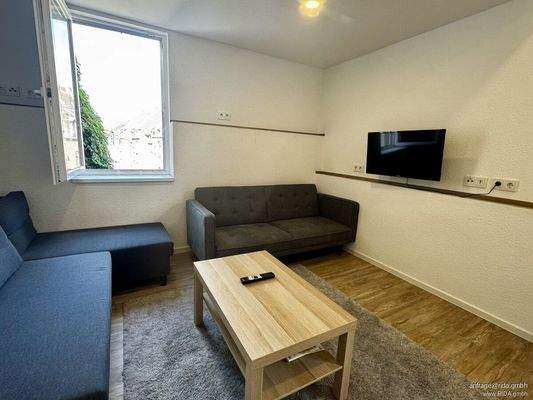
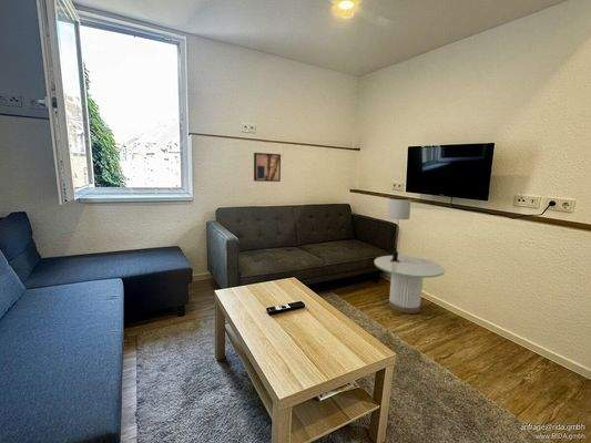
+ side table (406, 286)
+ wall art (267, 167)
+ table lamp (397, 230)
